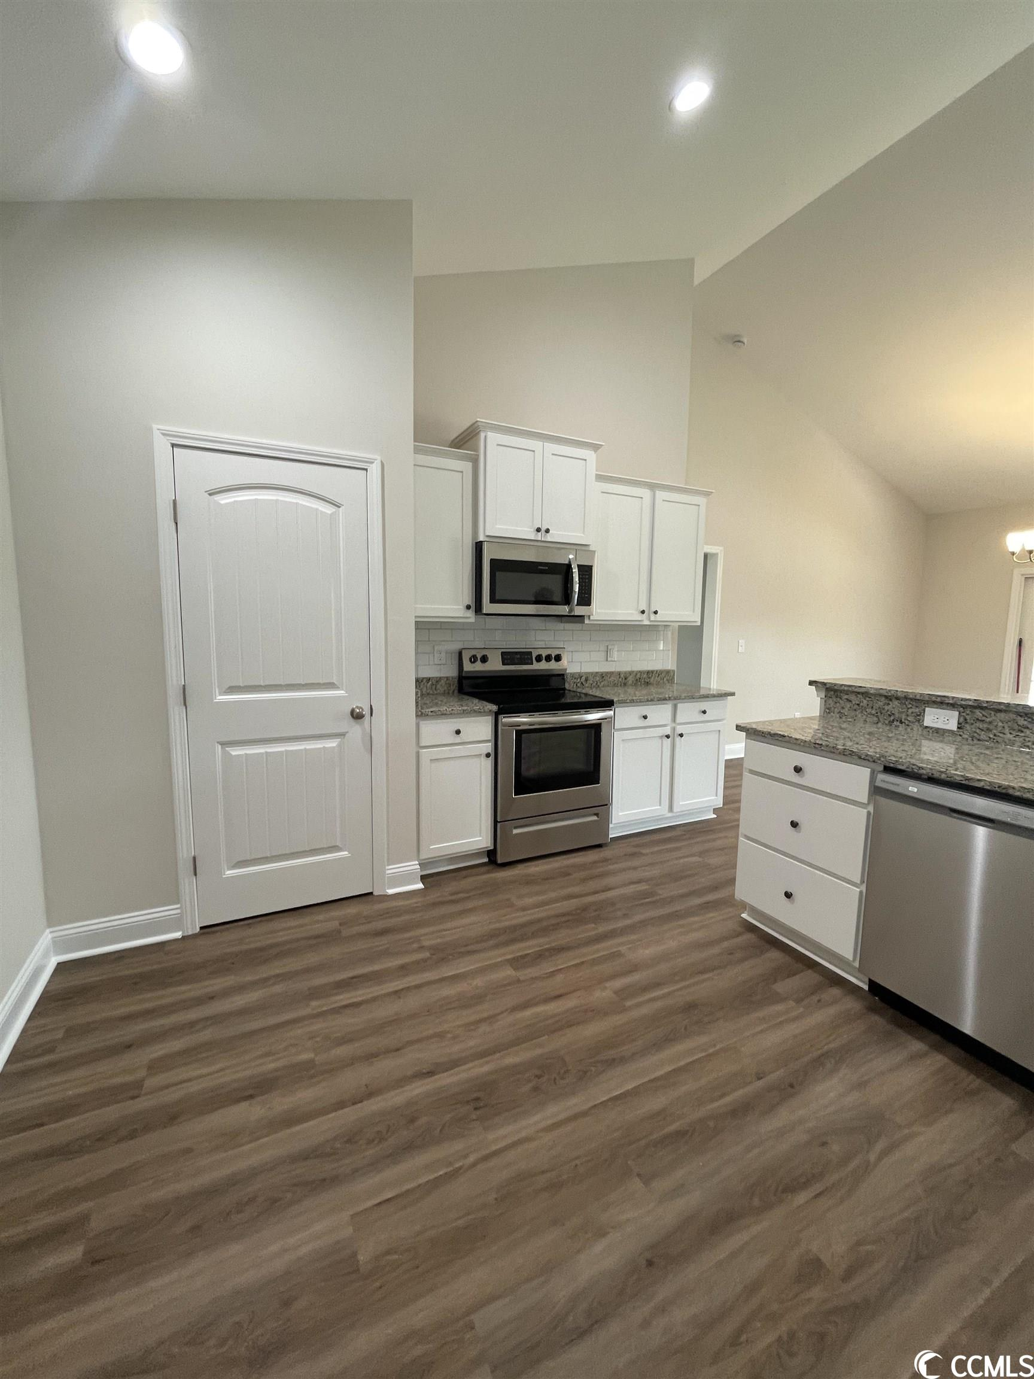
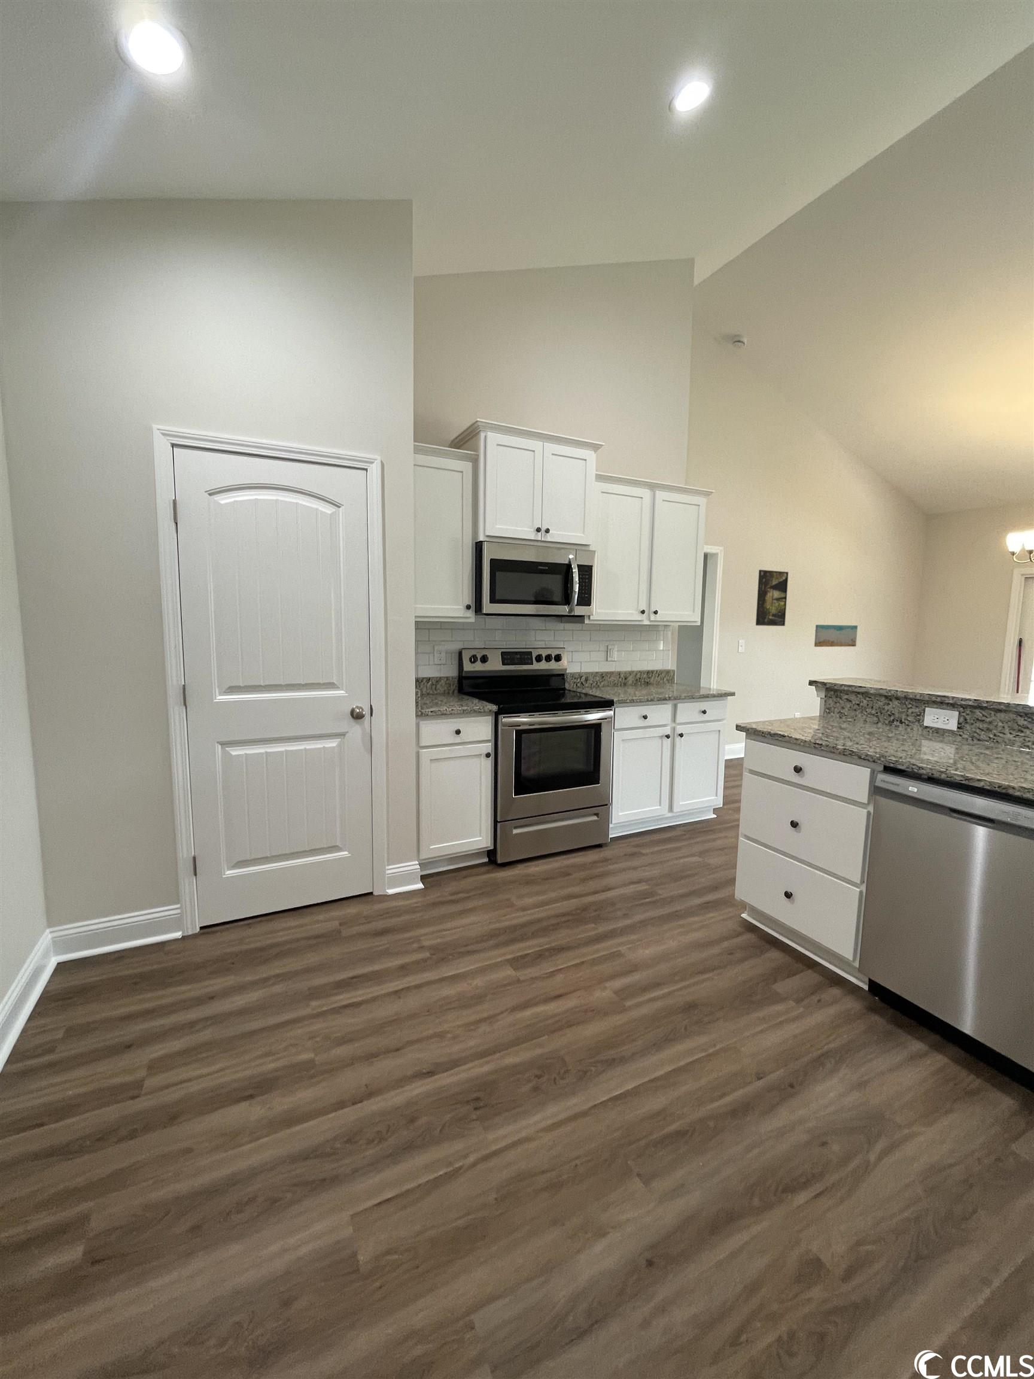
+ wall art (835, 635)
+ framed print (772, 598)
